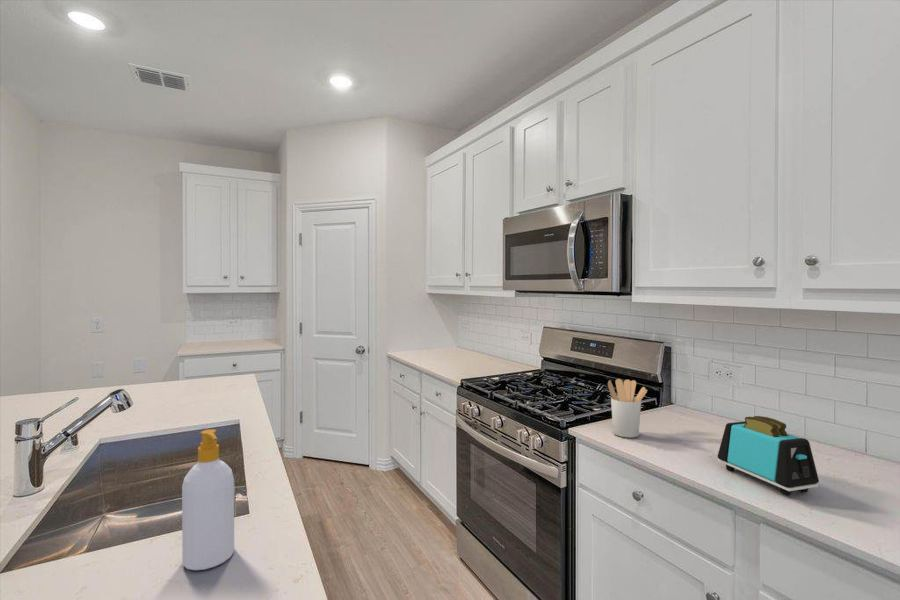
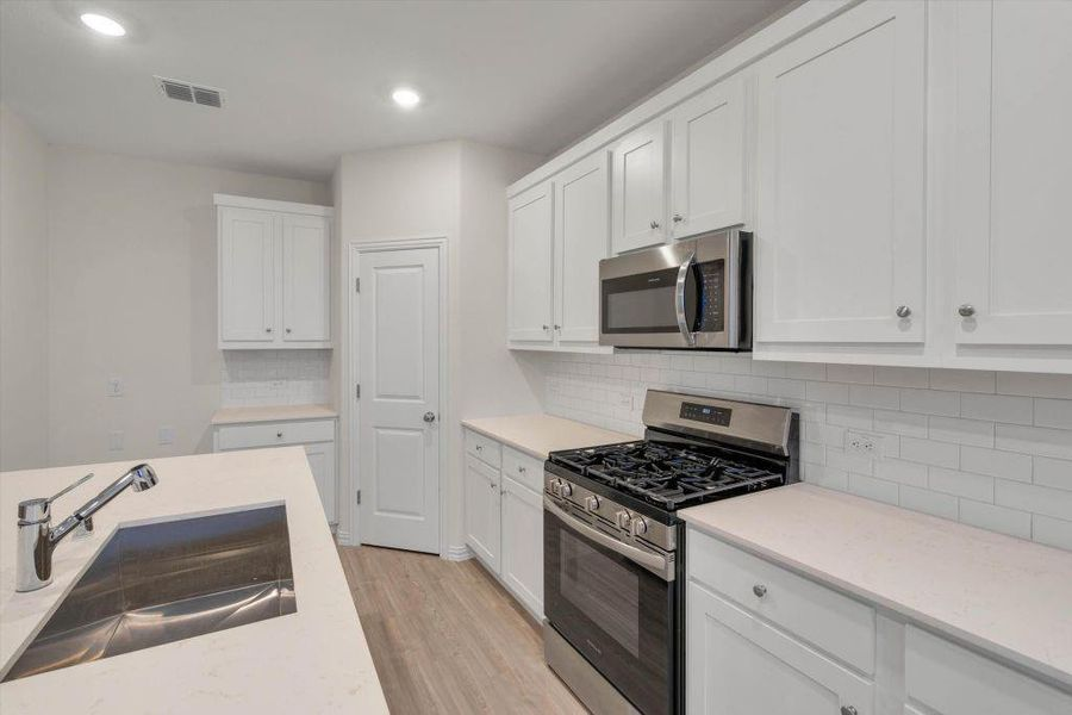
- utensil holder (625, 406)
- soap bottle (209, 494)
- toaster (764, 449)
